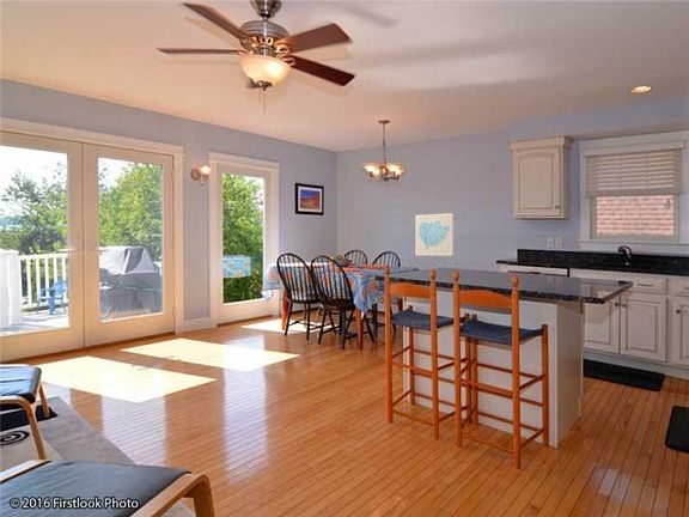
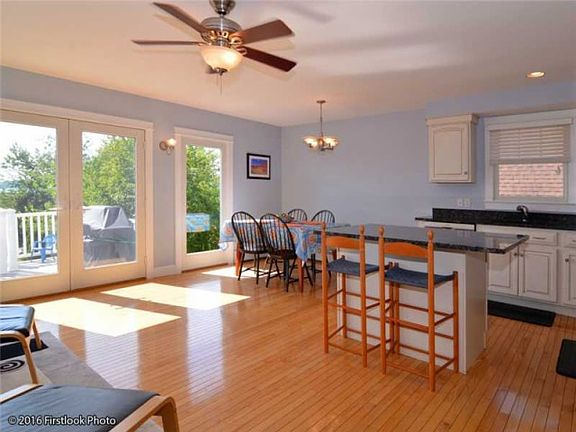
- wall art (433, 235)
